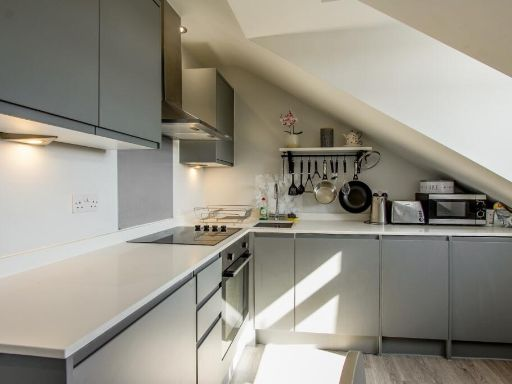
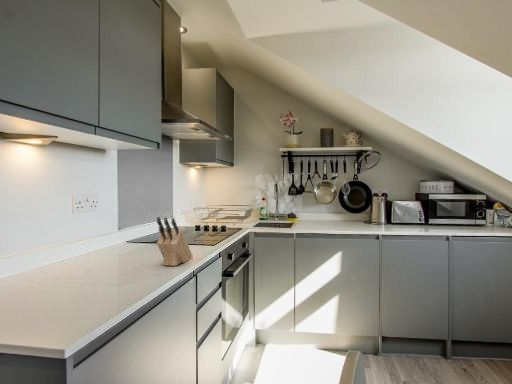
+ knife block (174, 239)
